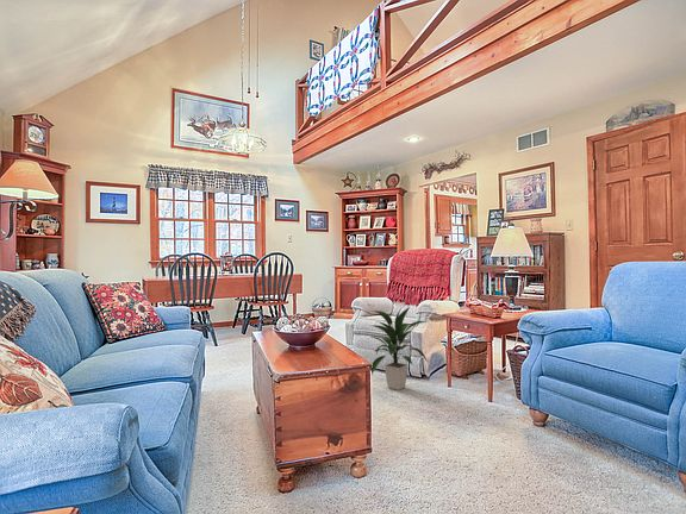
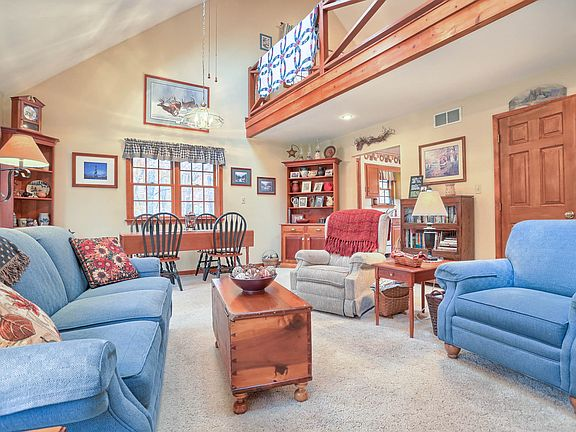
- indoor plant (393, 345)
